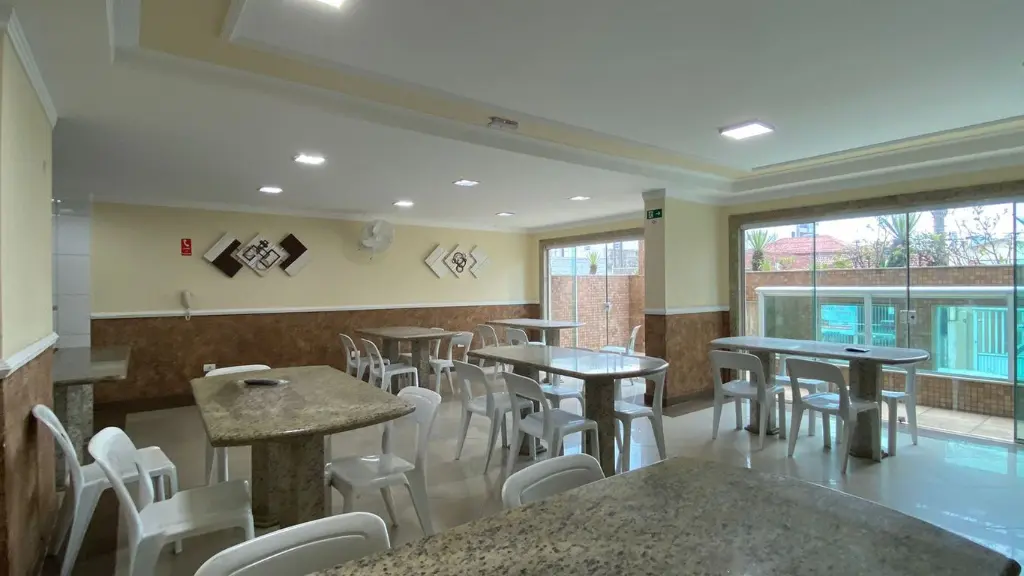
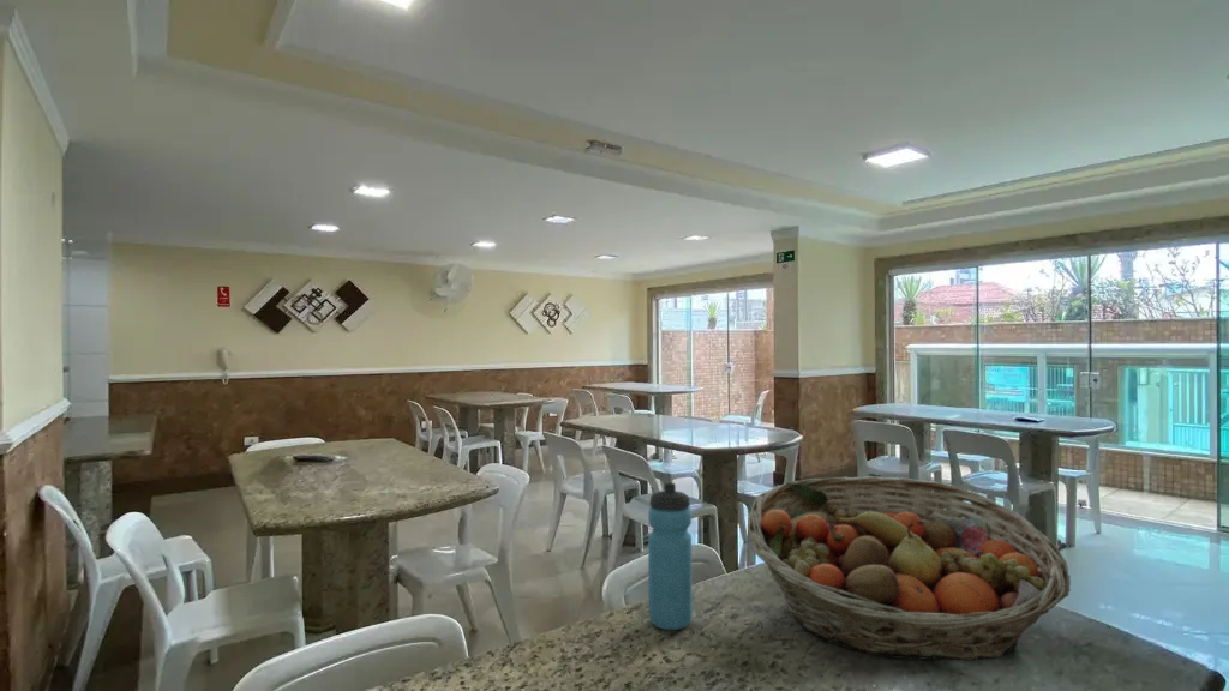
+ fruit basket (894, 557)
+ water bottle (670, 552)
